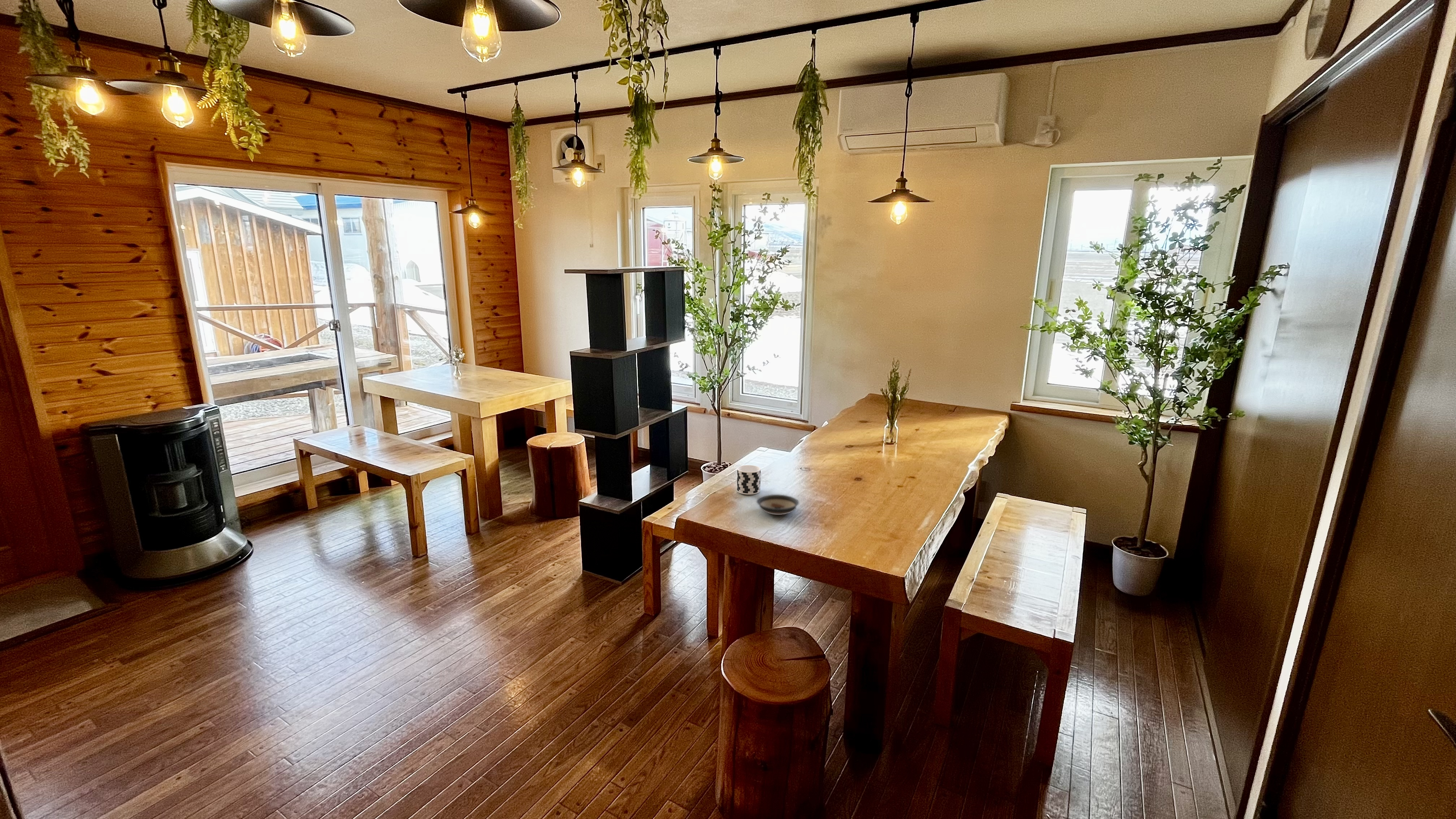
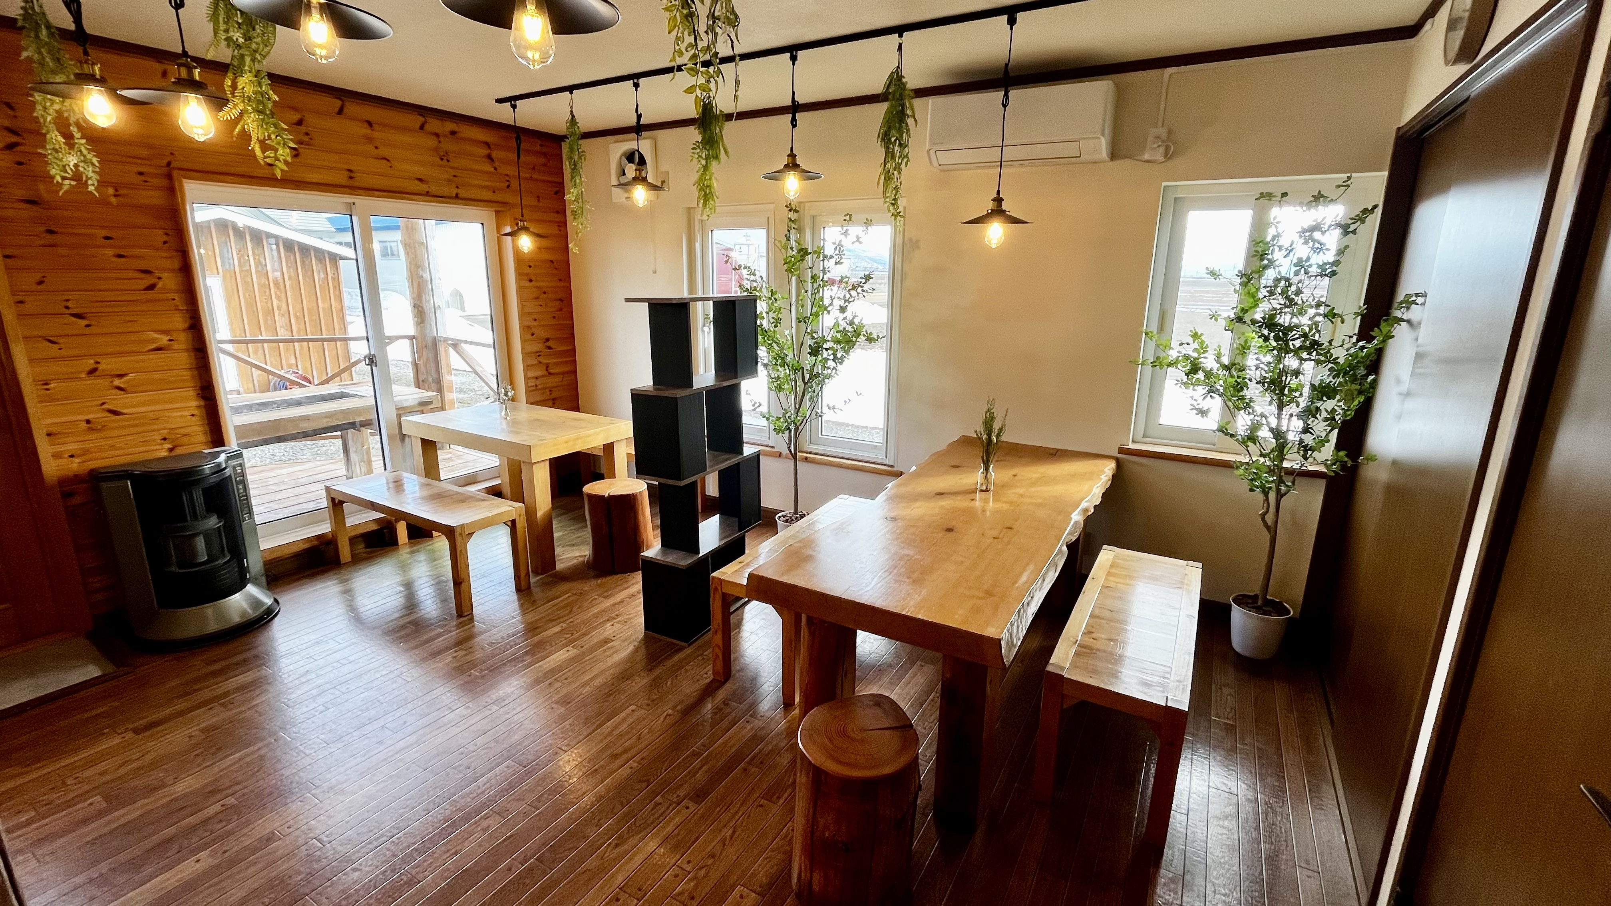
- cup (750, 478)
- saucer (777, 506)
